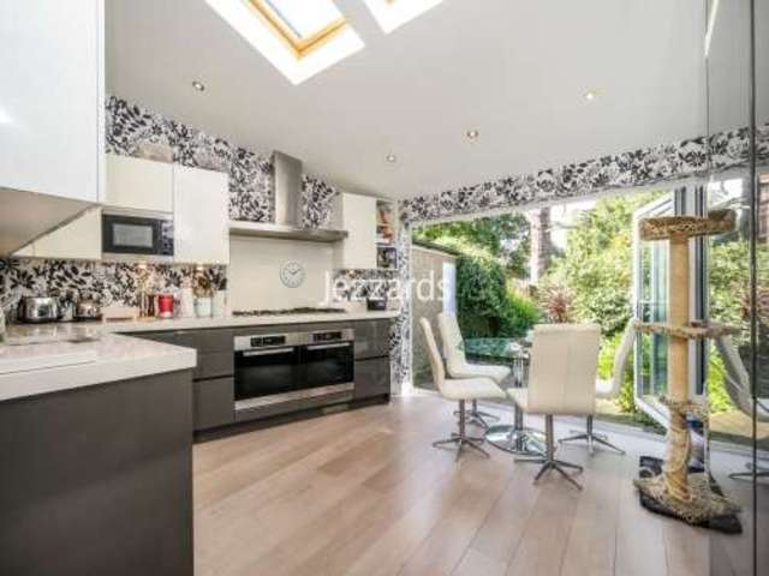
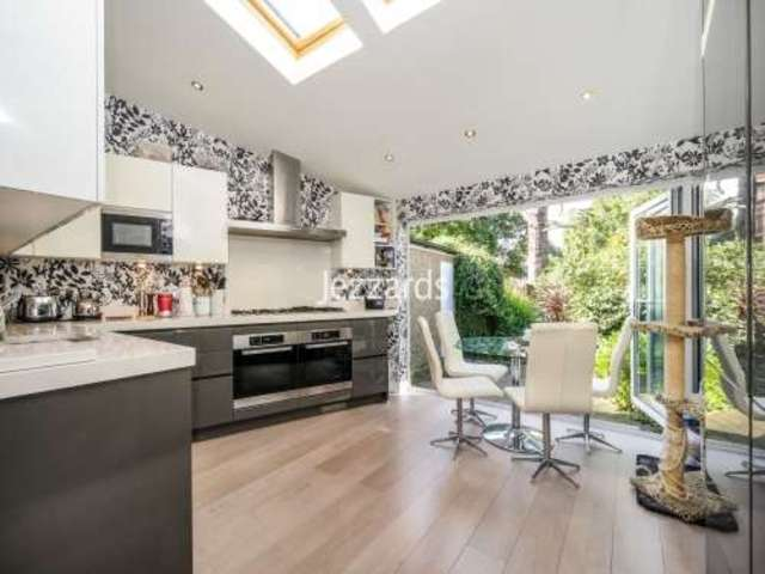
- wall clock (292, 274)
